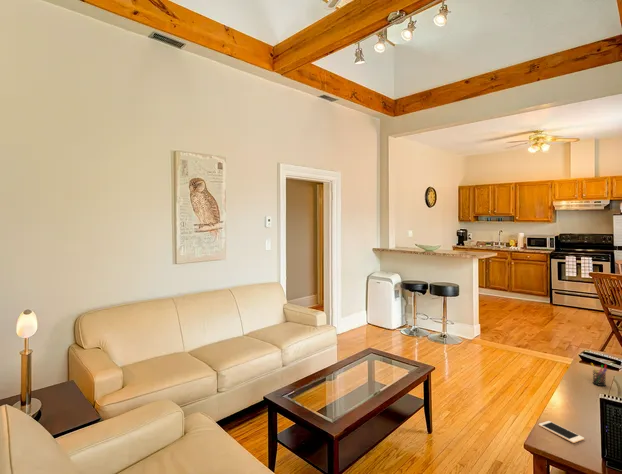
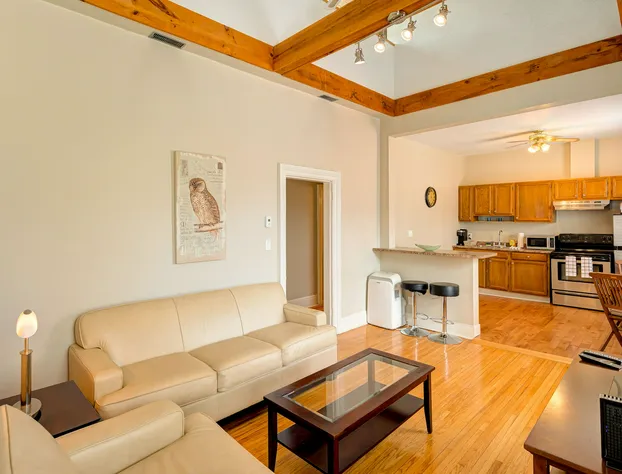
- cell phone (560, 431)
- pen holder (600, 373)
